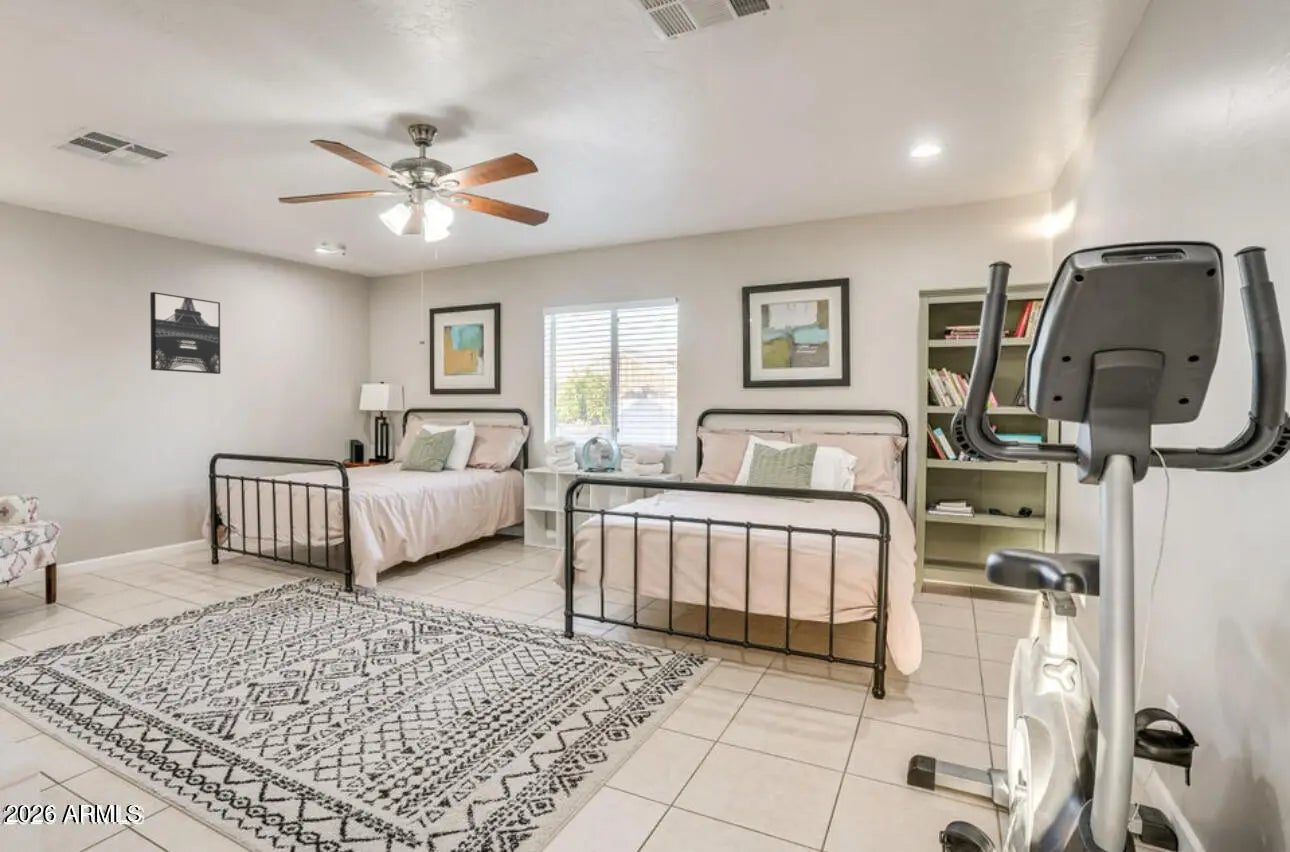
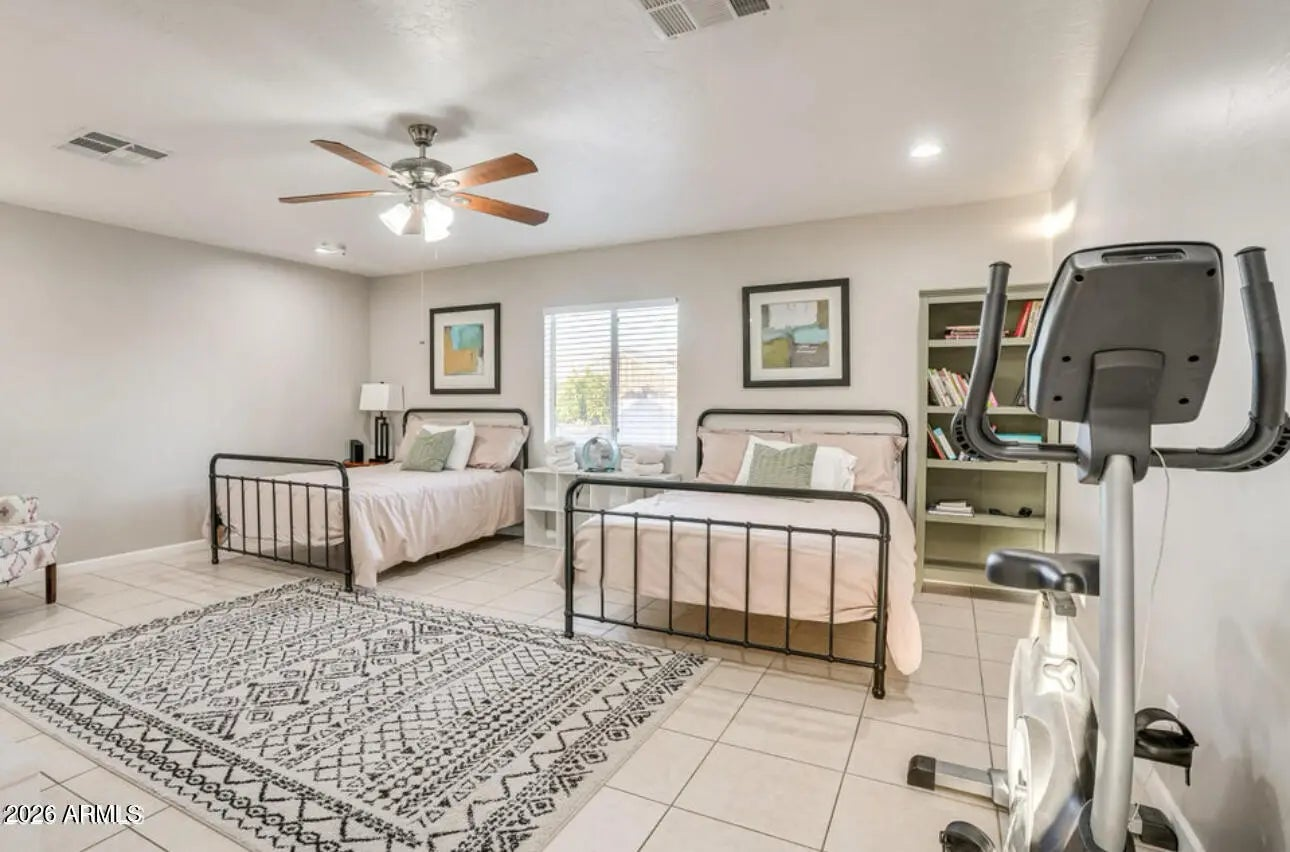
- wall art (186, 334)
